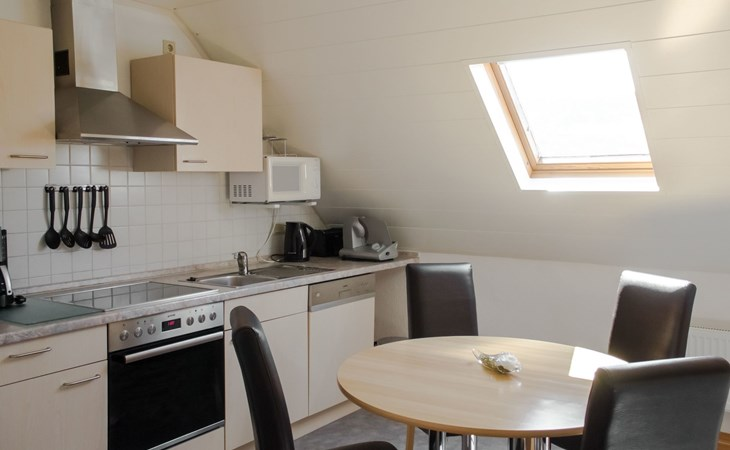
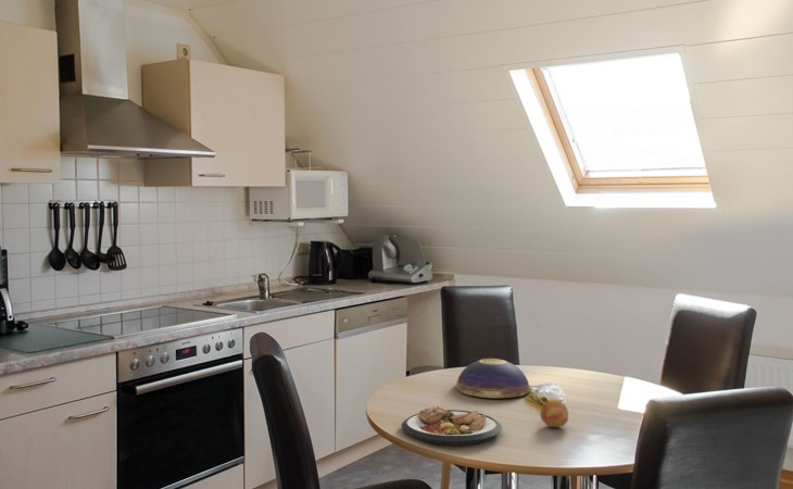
+ fruit (554, 412)
+ decorative bowl (492, 374)
+ plate (451, 423)
